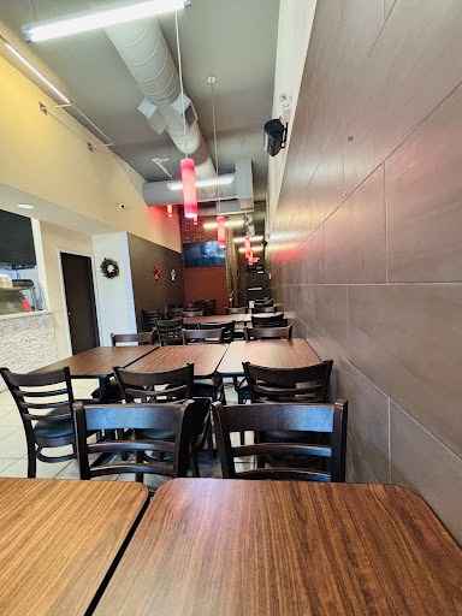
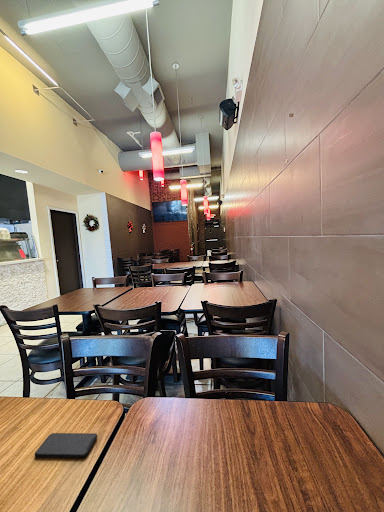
+ smartphone (67, 444)
